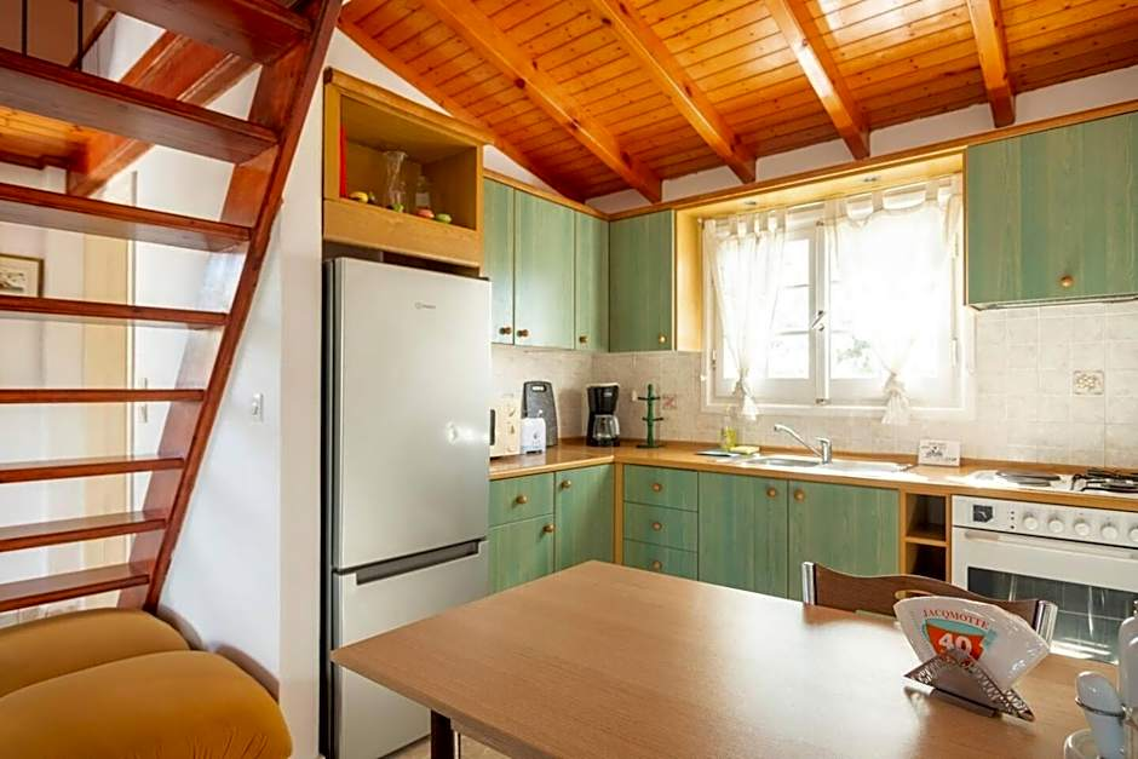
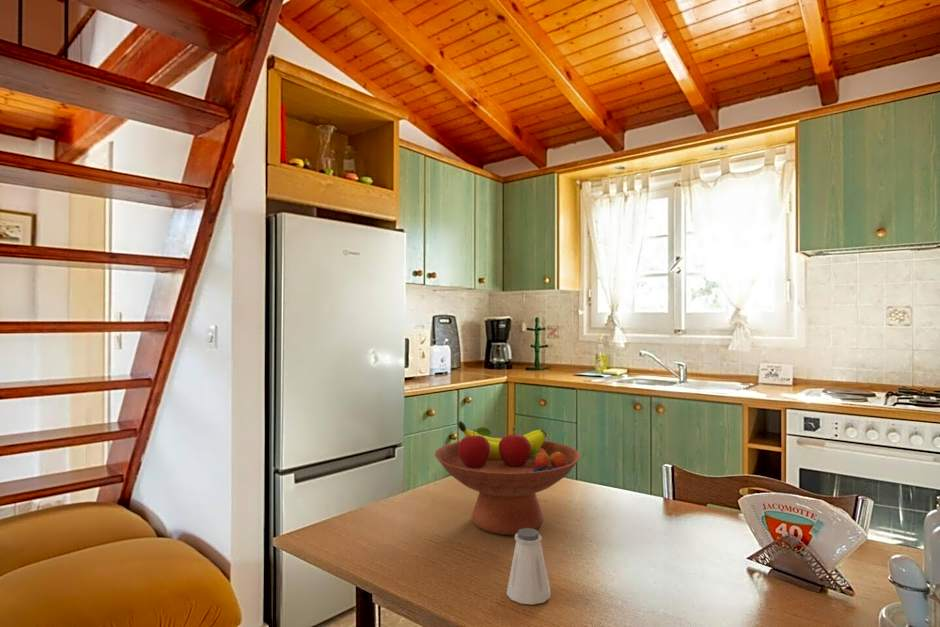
+ fruit bowl (507, 474)
+ saltshaker (528, 562)
